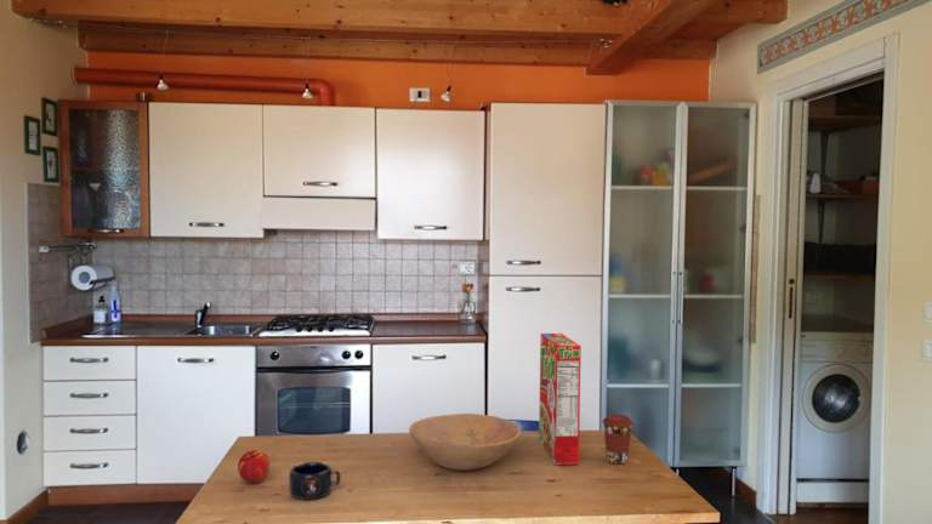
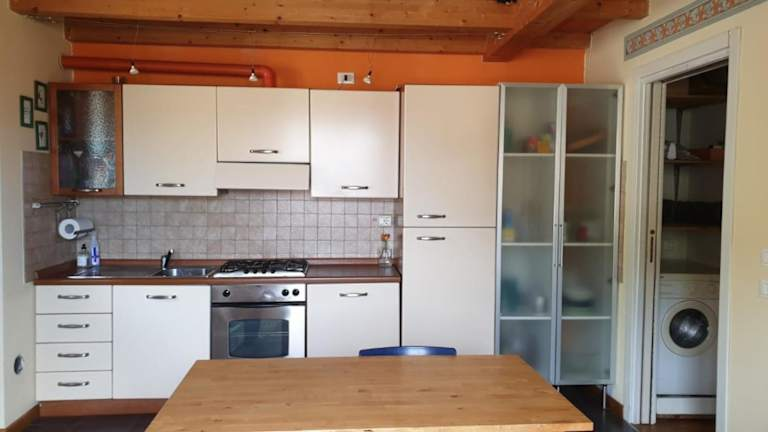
- mug (314, 480)
- cereal box (558, 394)
- peach (254, 466)
- bowl (465, 445)
- coffee cup (616, 439)
